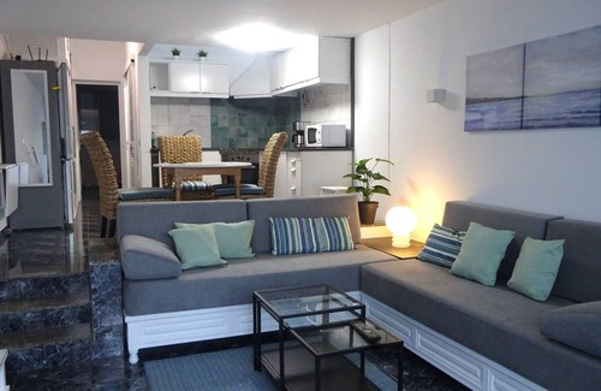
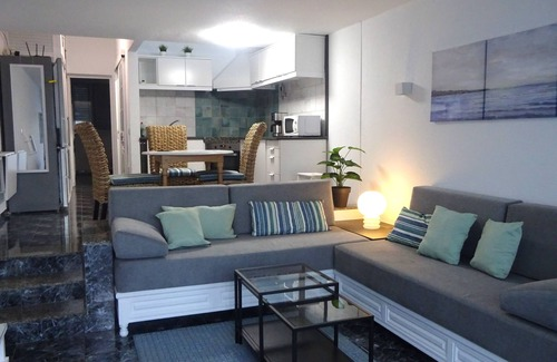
- remote control (364, 331)
